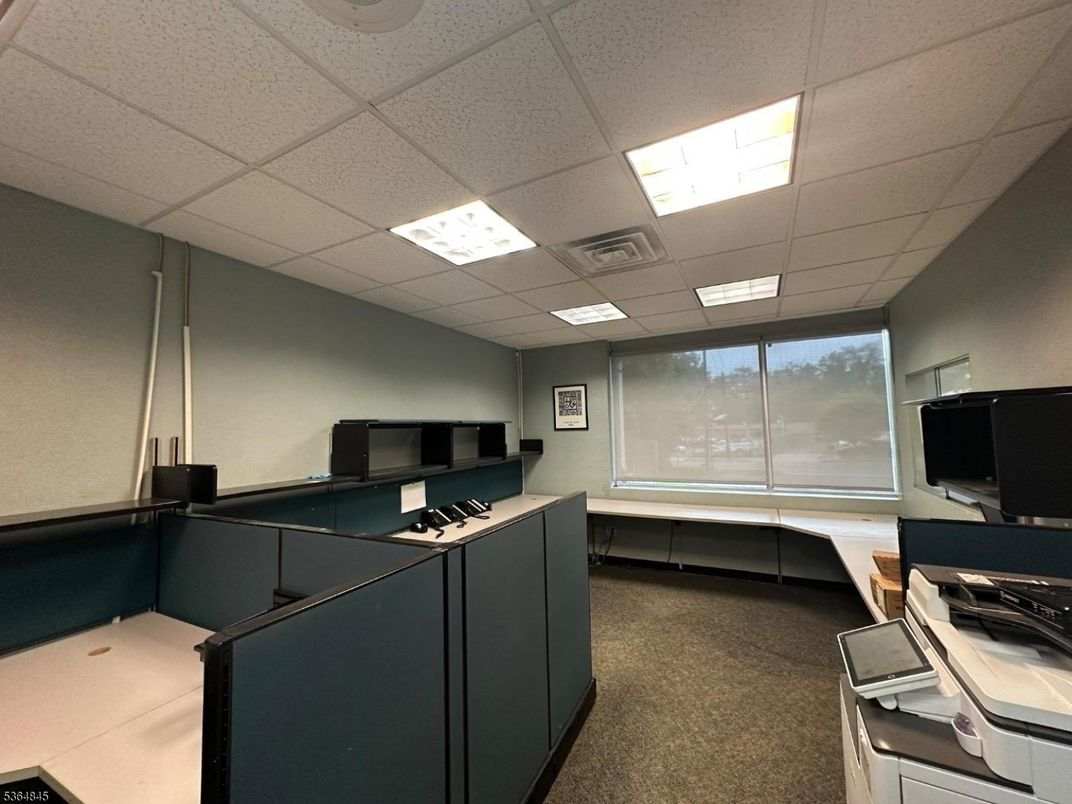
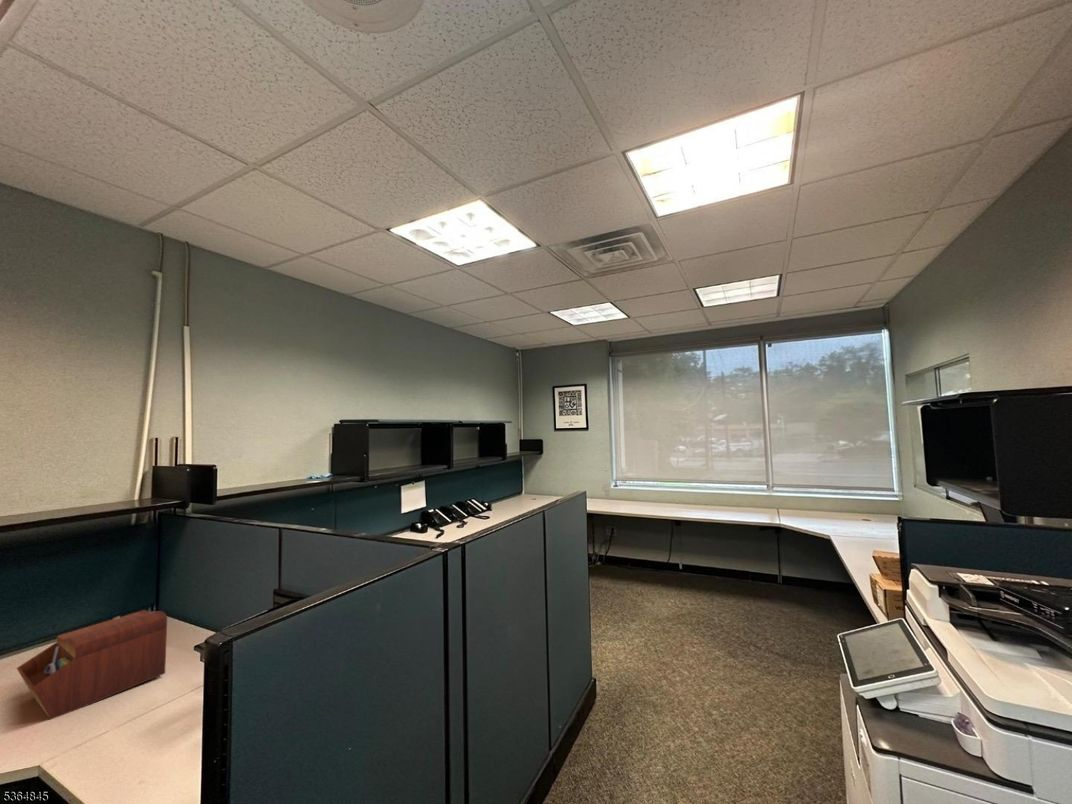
+ sewing box (95, 656)
